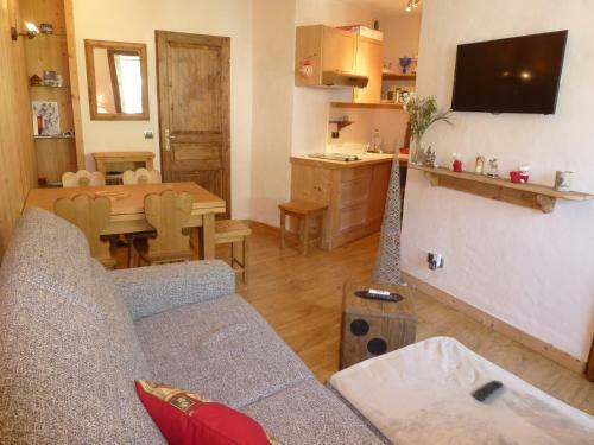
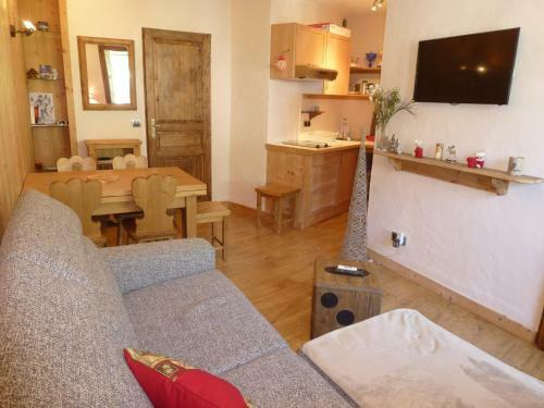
- remote control (488, 388)
